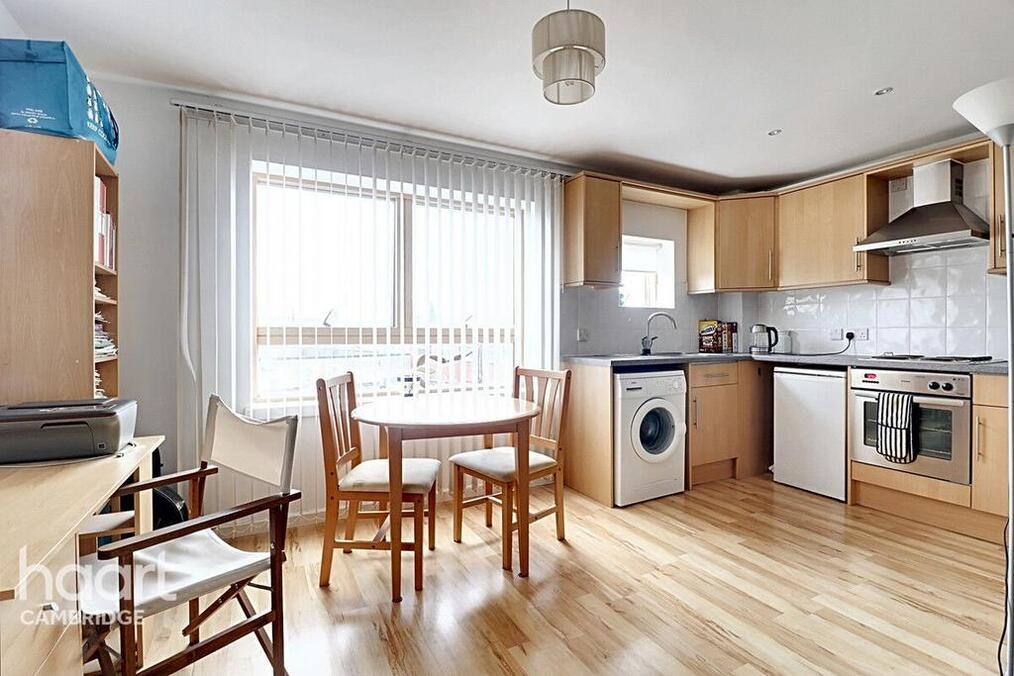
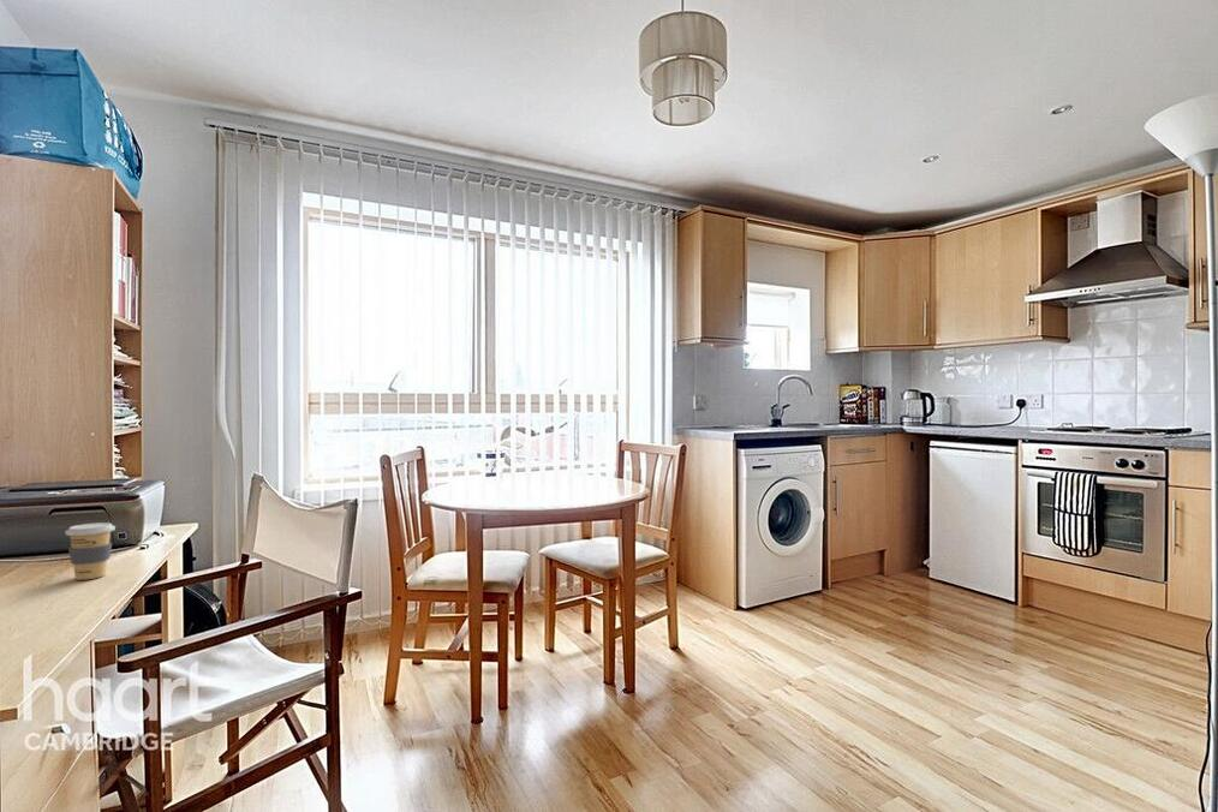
+ coffee cup (90, 550)
